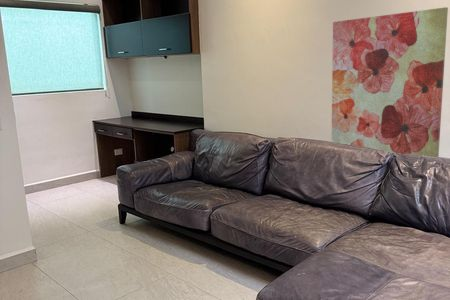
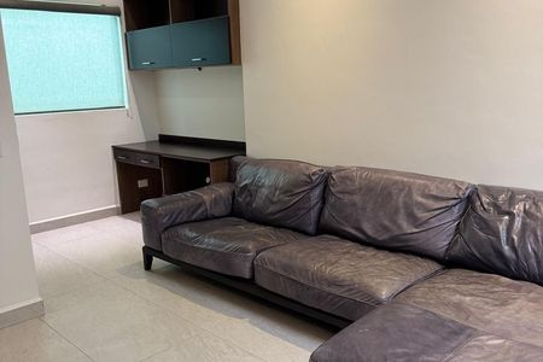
- wall art (382, 92)
